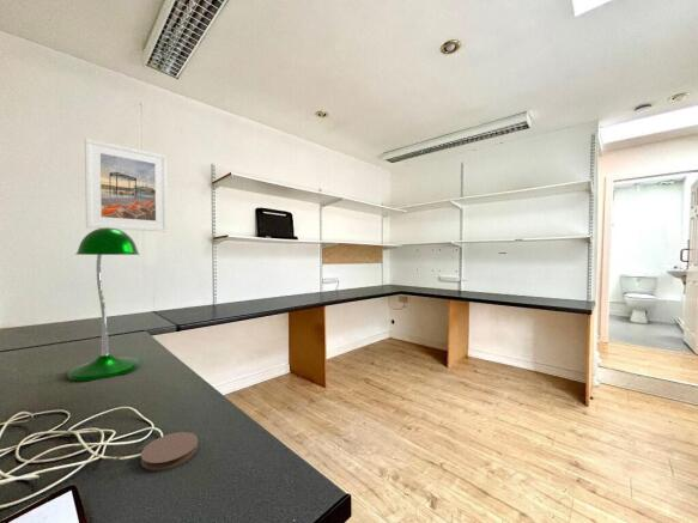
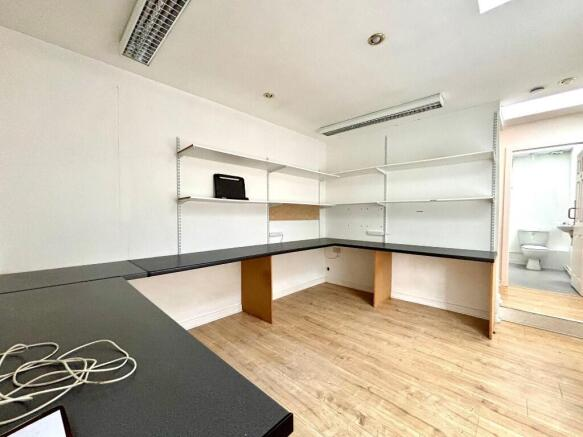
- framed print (129, 188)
- desk lamp (103, 300)
- coaster (170, 449)
